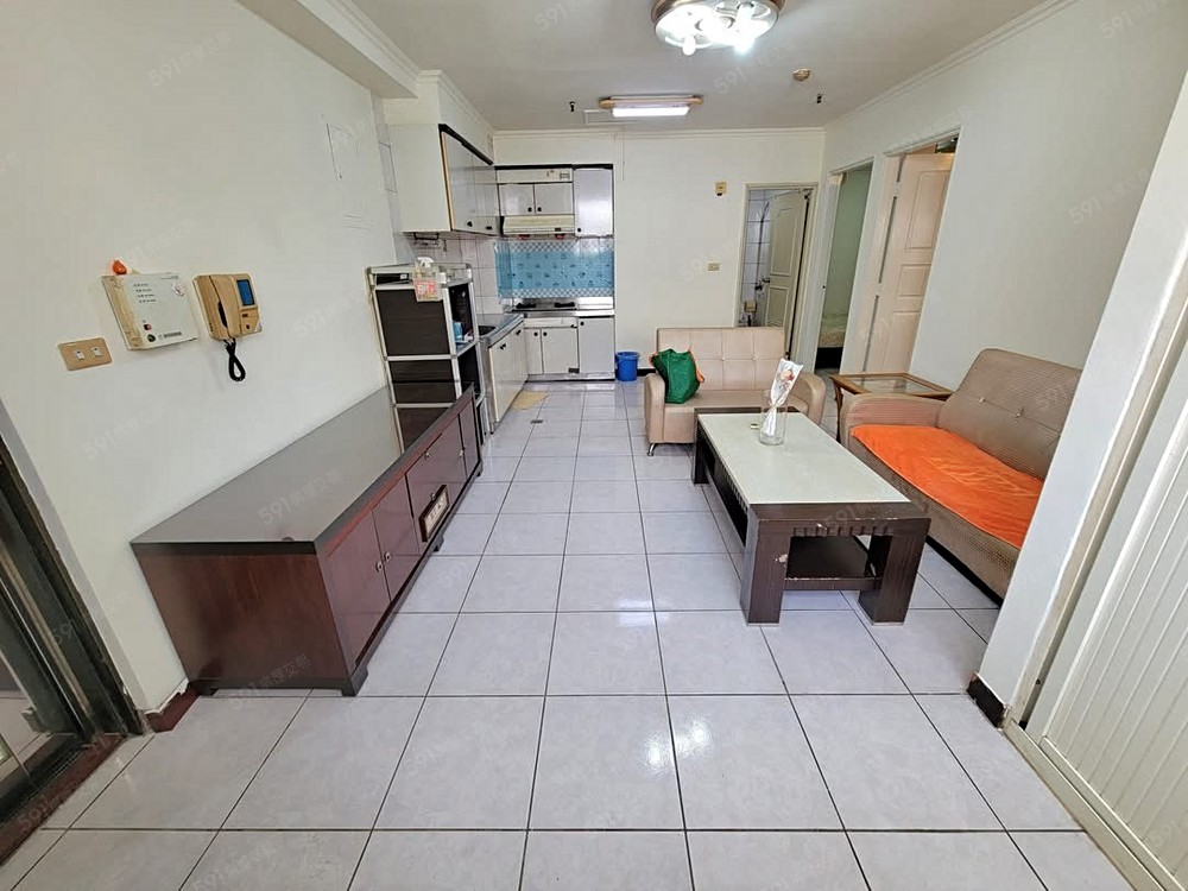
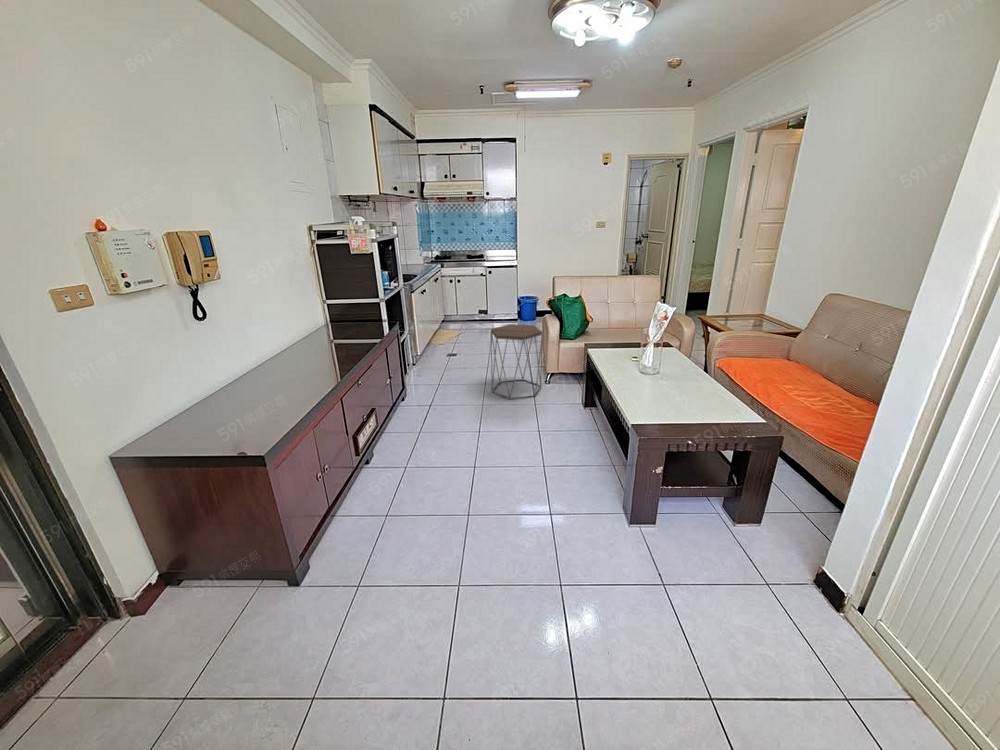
+ side table (517, 359)
